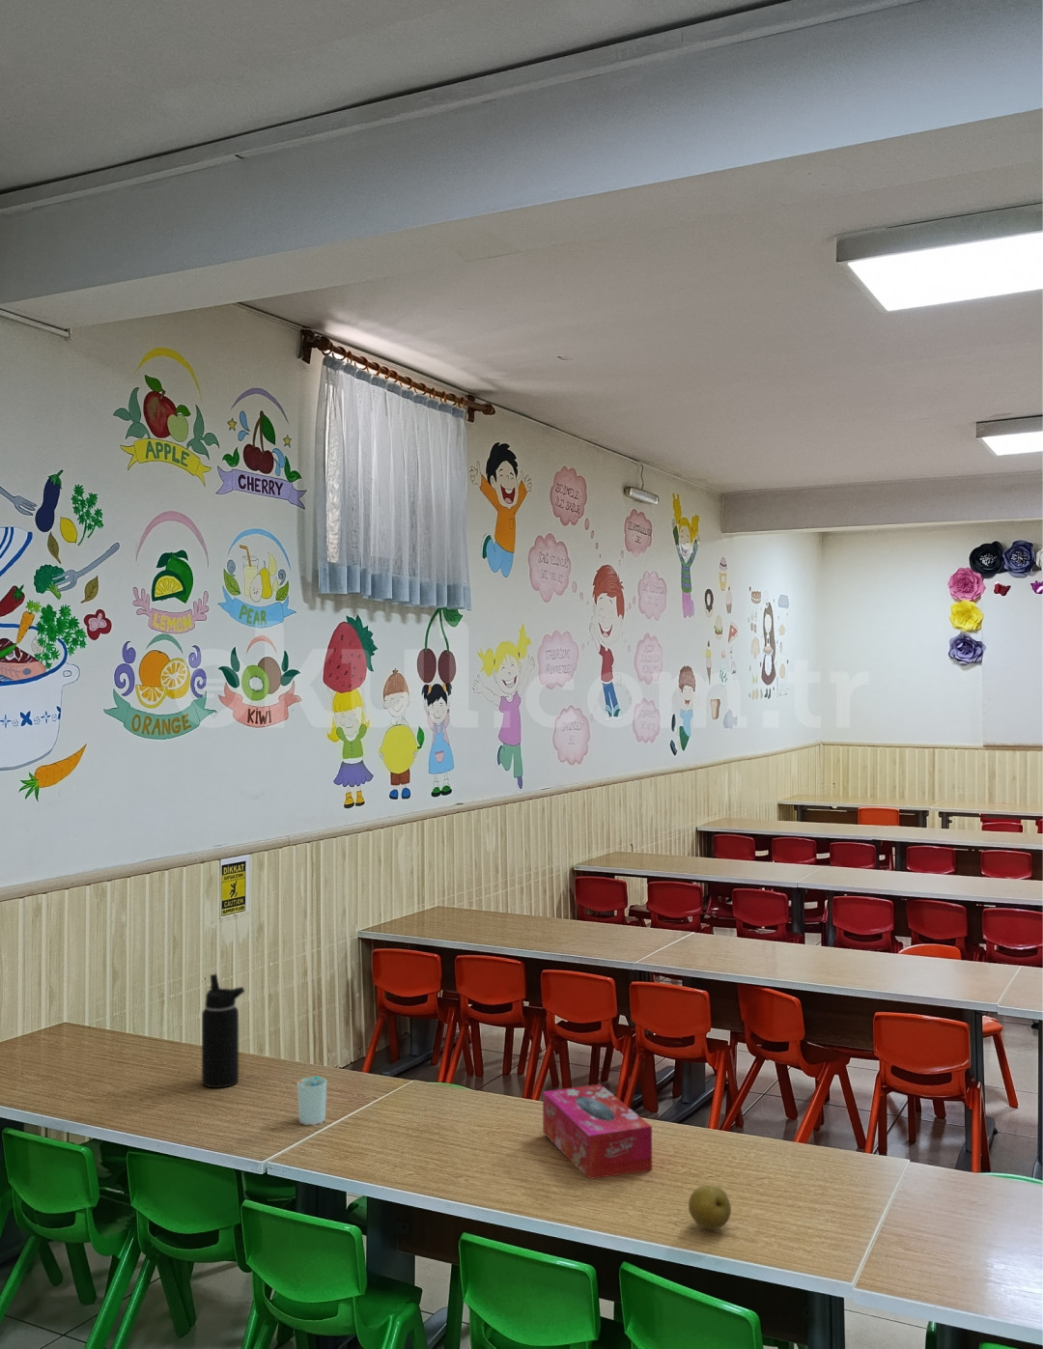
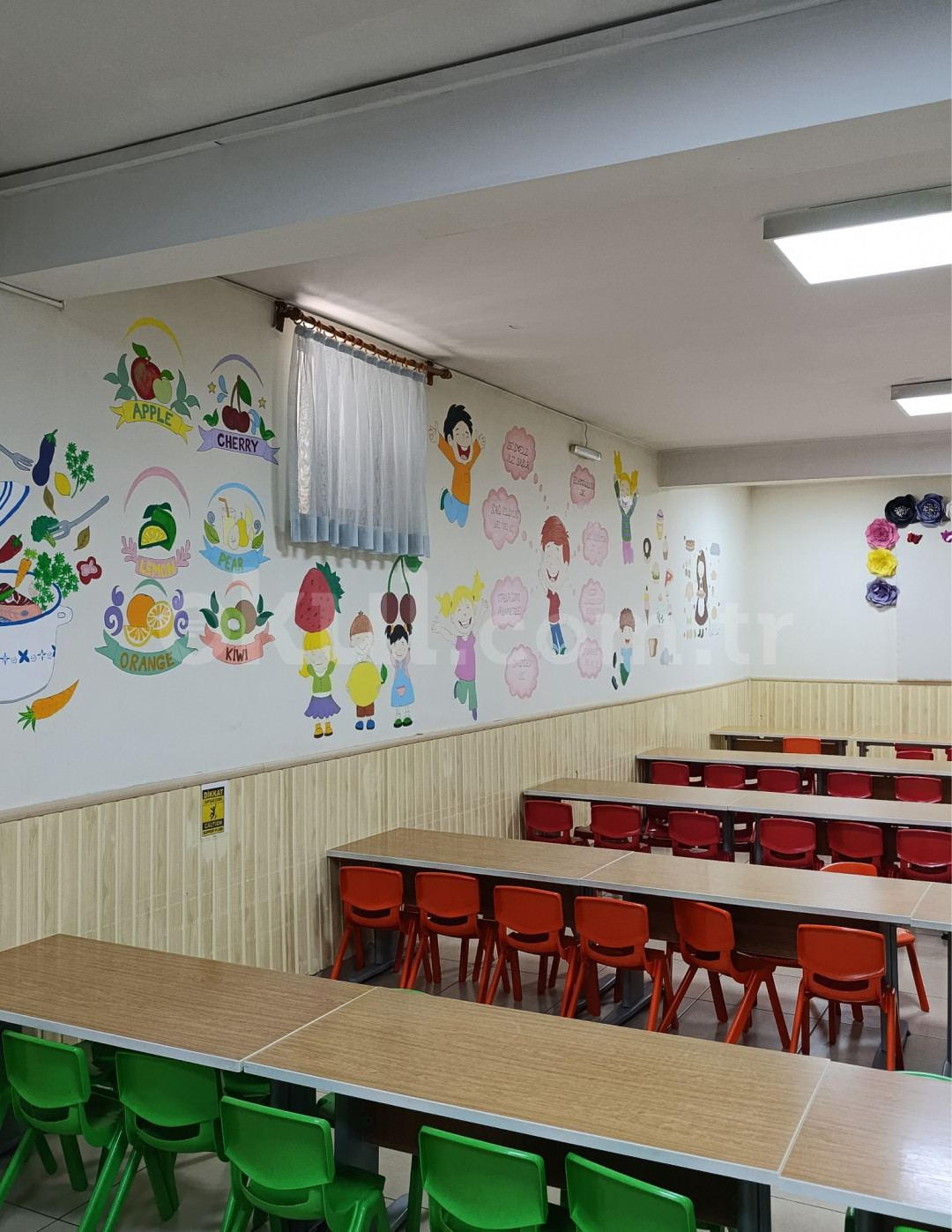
- tissue box (595, 1129)
- water bottle (224, 1029)
- cup (311, 1097)
- fruit (709, 1207)
